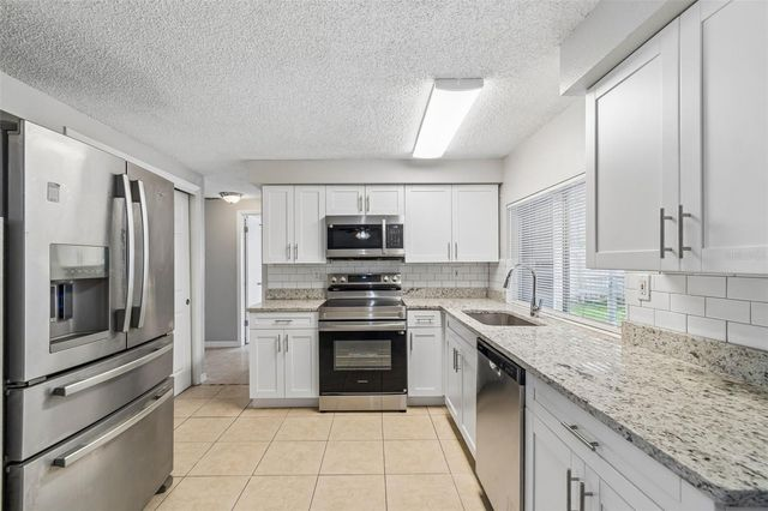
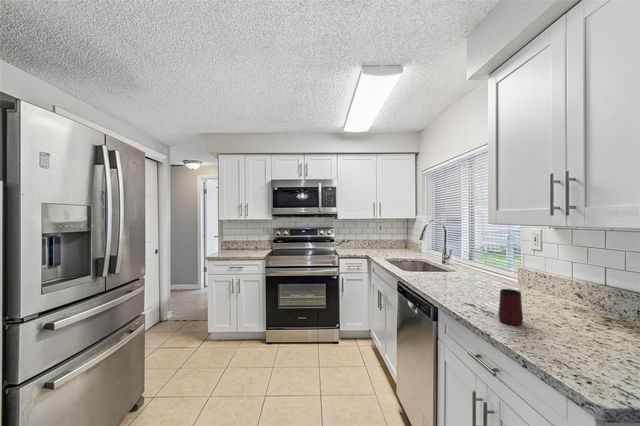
+ mug (510, 305)
